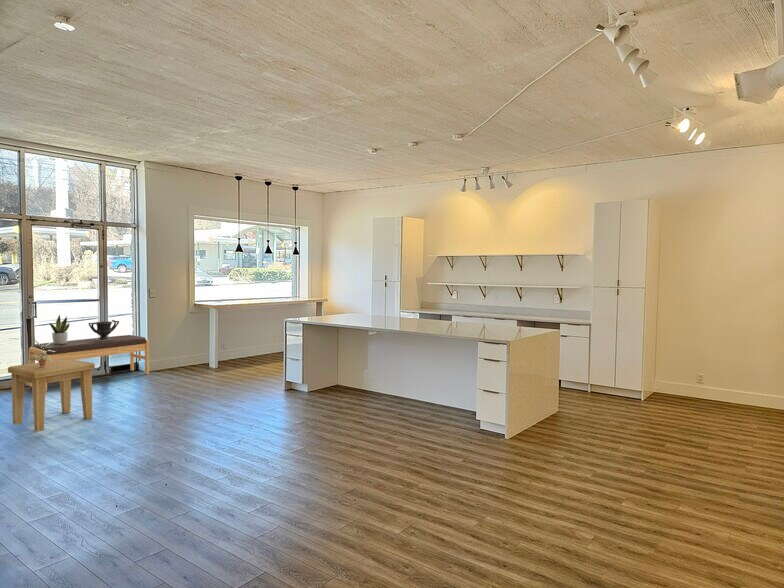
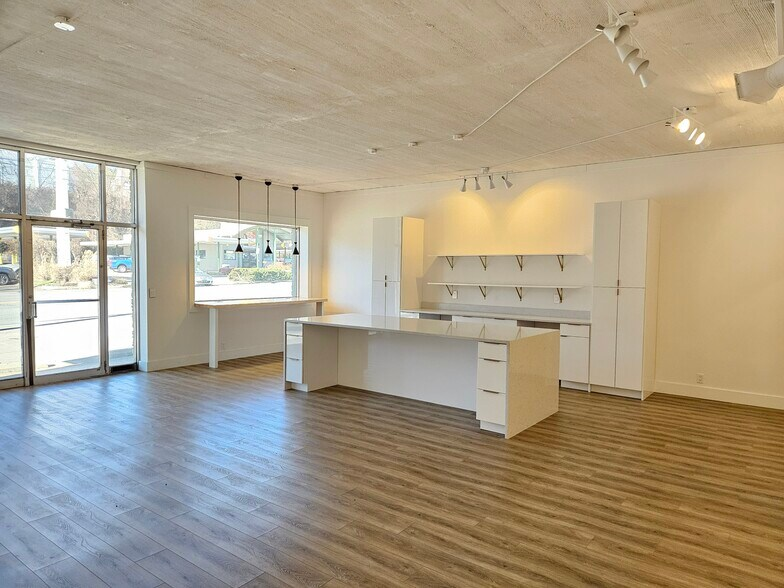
- side table (60, 392)
- decorative urn (104, 330)
- potted plant (41, 351)
- potted plant (59, 328)
- bench (90, 357)
